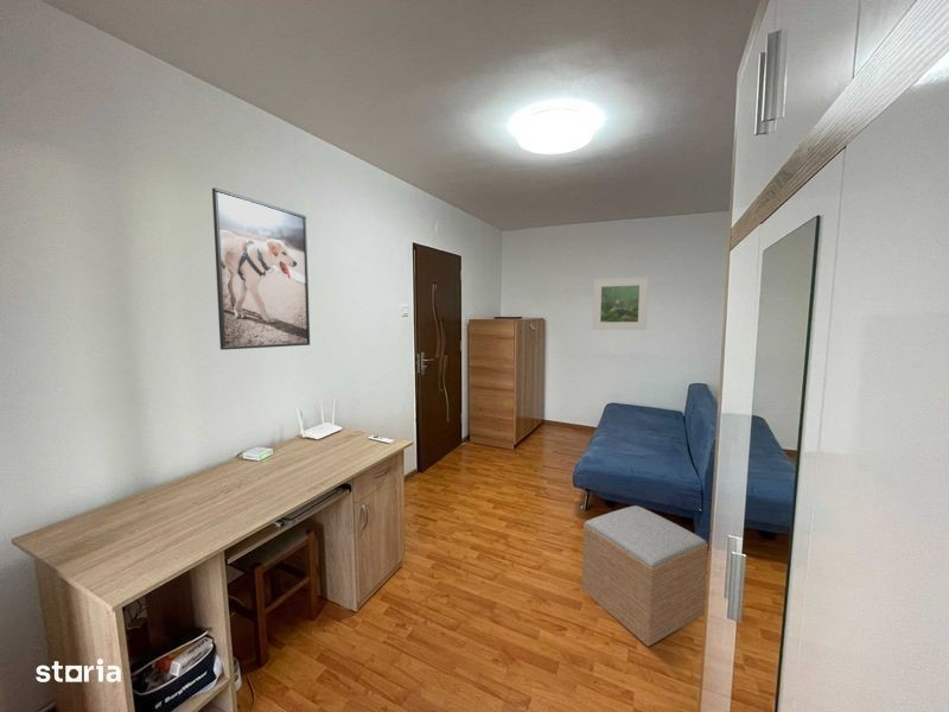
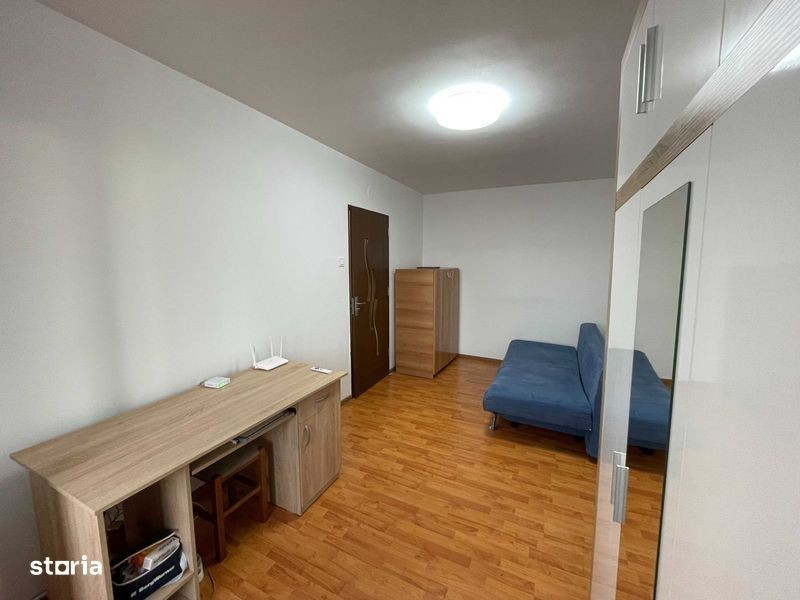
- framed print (267, 275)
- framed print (619, 304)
- ottoman (642, 562)
